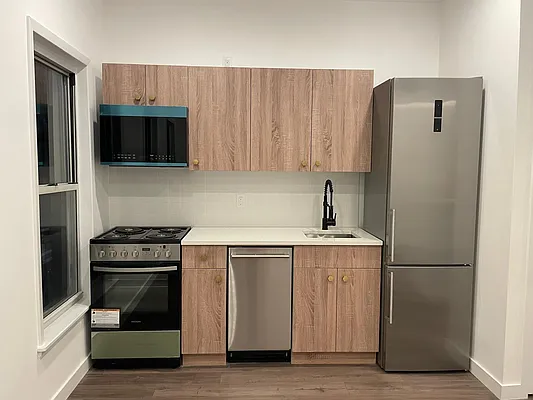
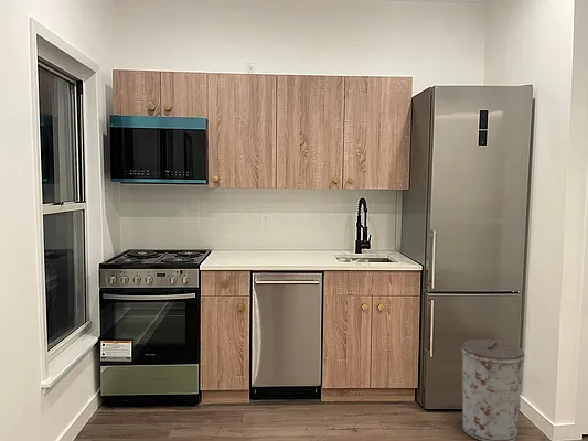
+ trash can (490, 387)
